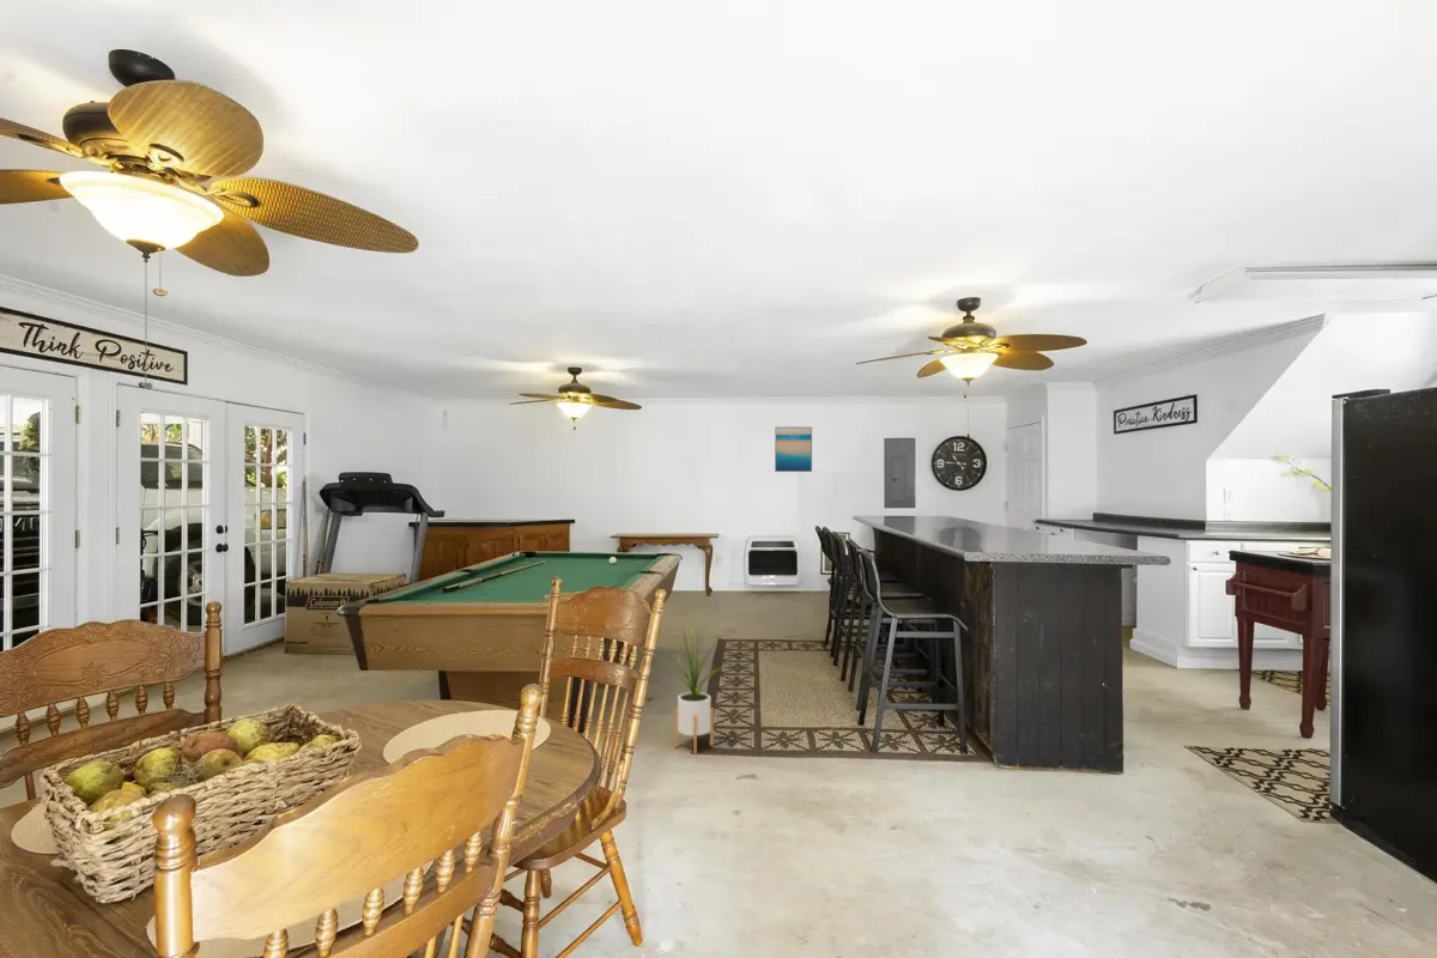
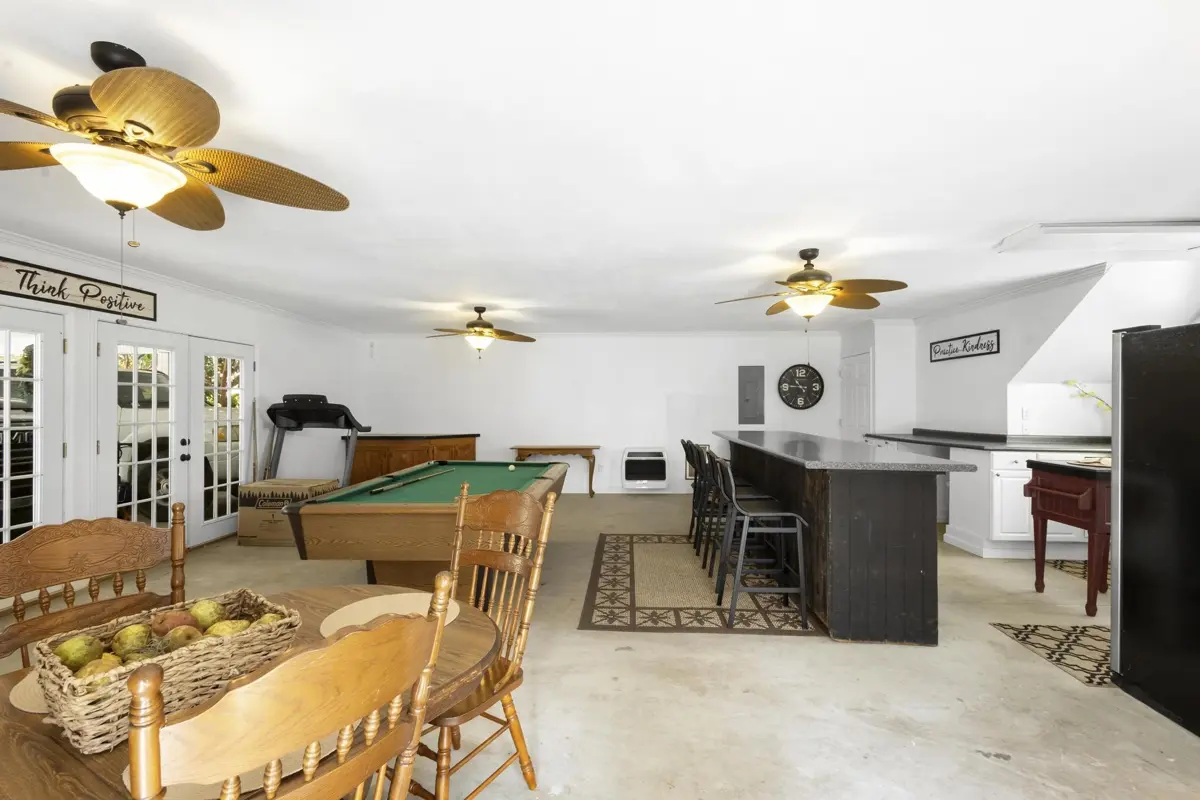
- wall art (793, 449)
- house plant (695, 680)
